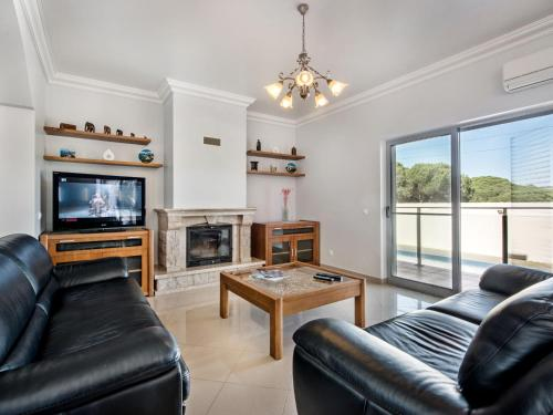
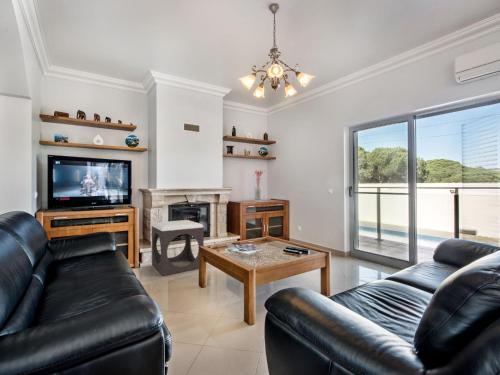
+ footstool (172, 239)
